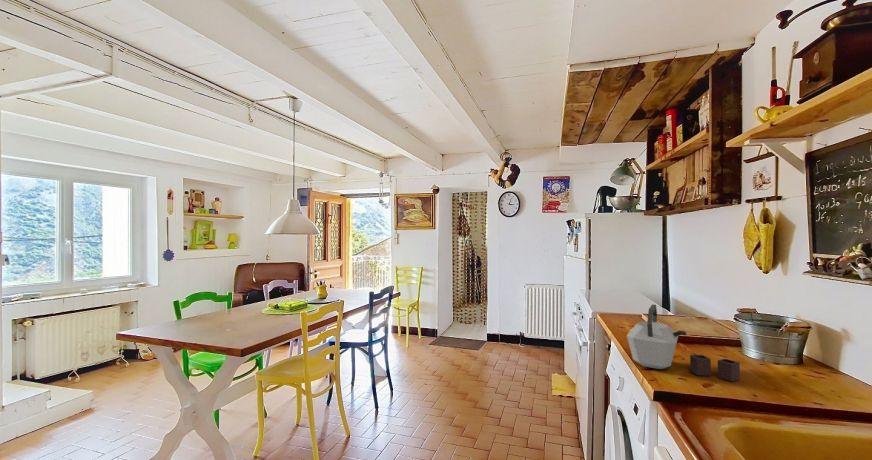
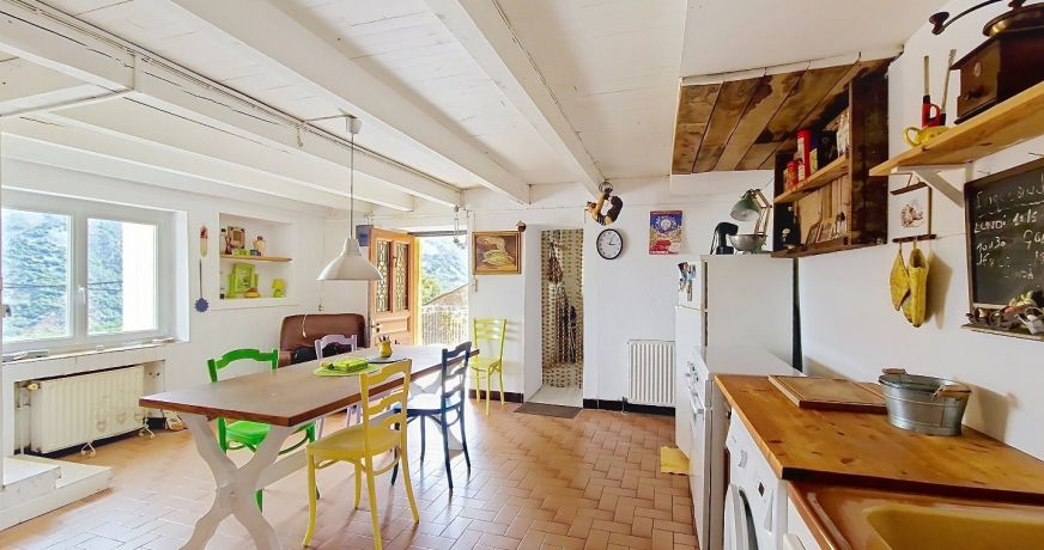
- kettle (677, 338)
